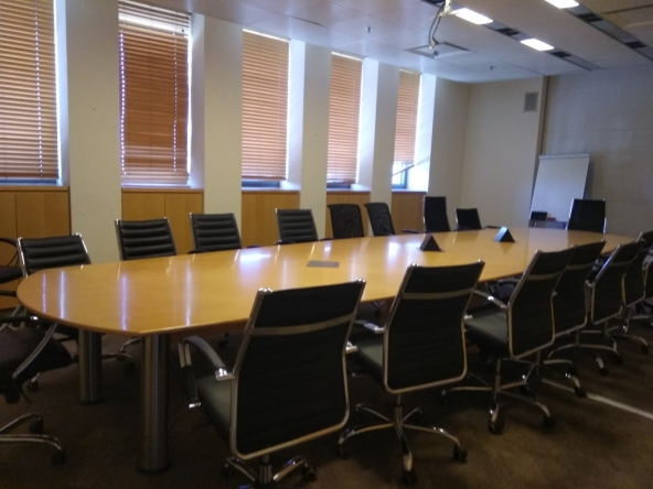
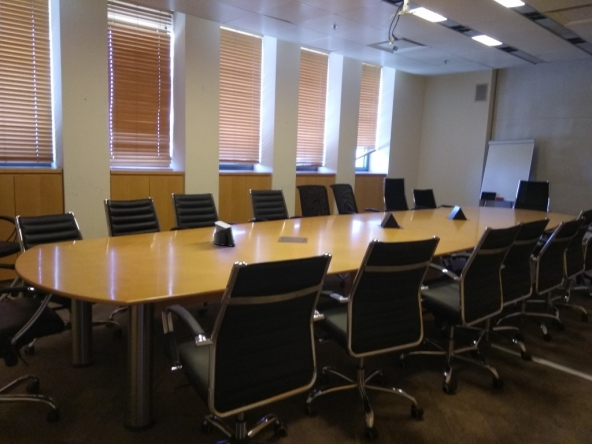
+ speaker (224, 233)
